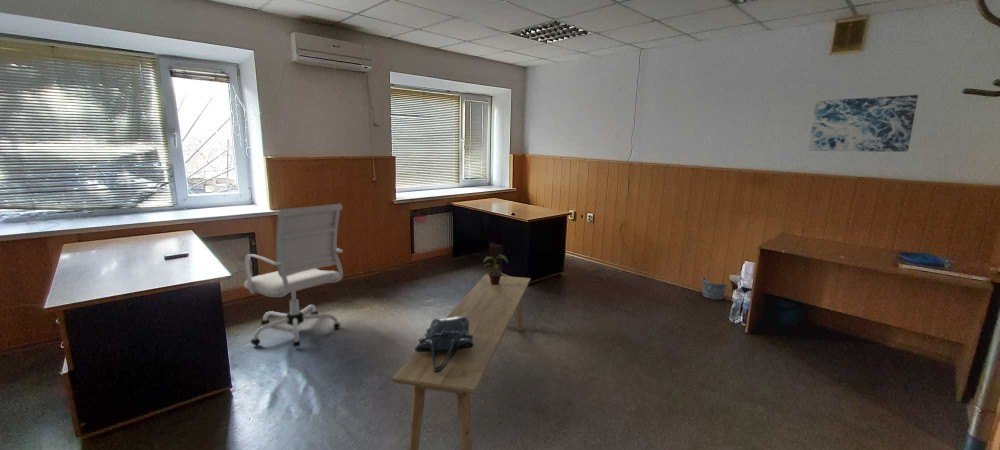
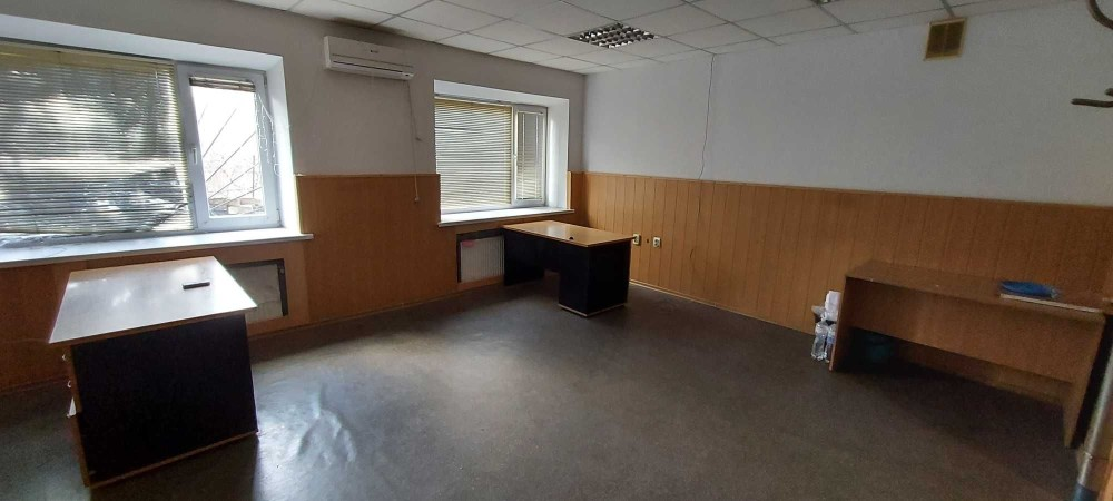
- wall art (859, 125)
- tote bag (445, 340)
- bench (481, 345)
- office chair (290, 268)
- bucket (714, 283)
- potted plant (494, 269)
